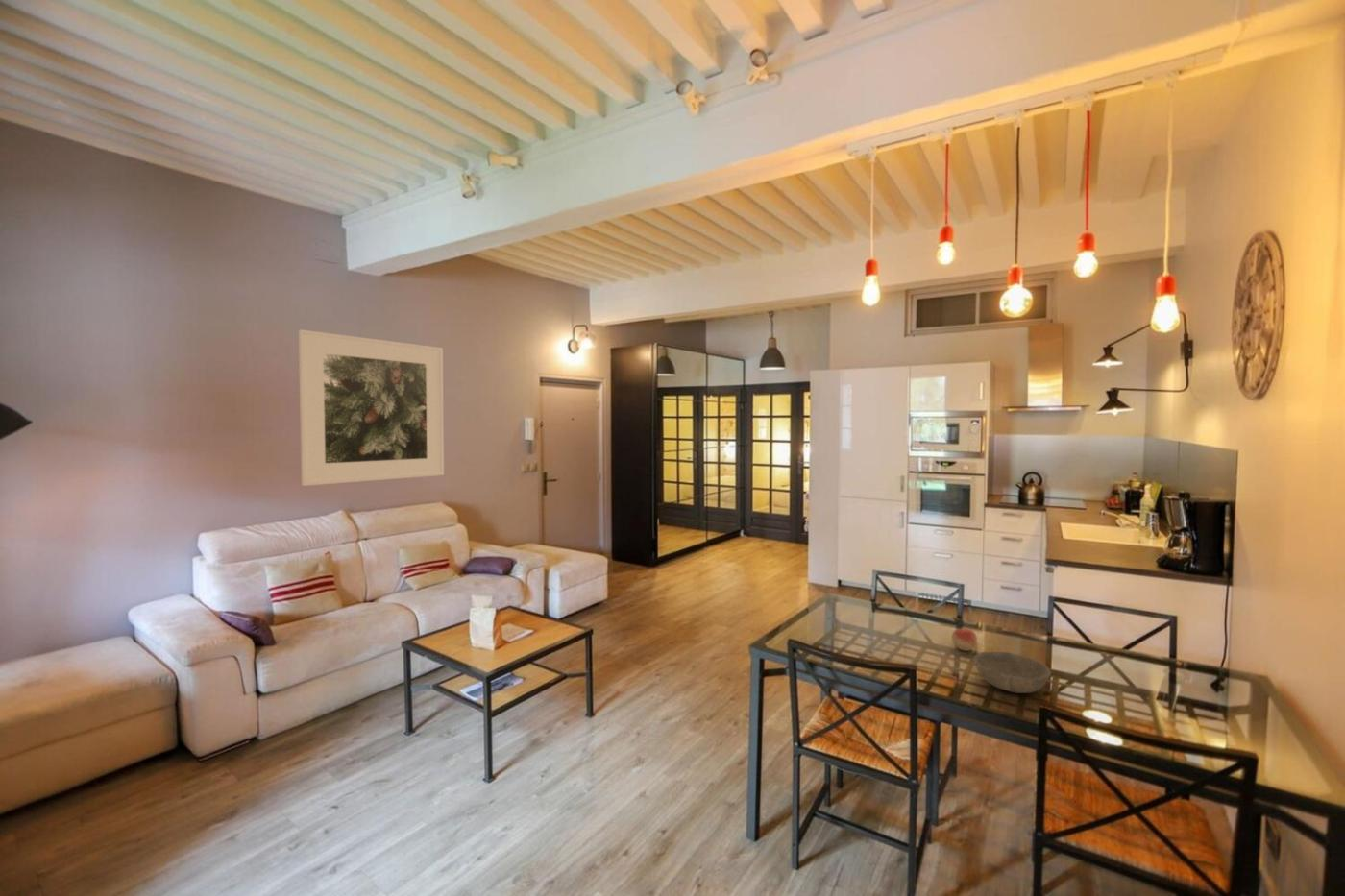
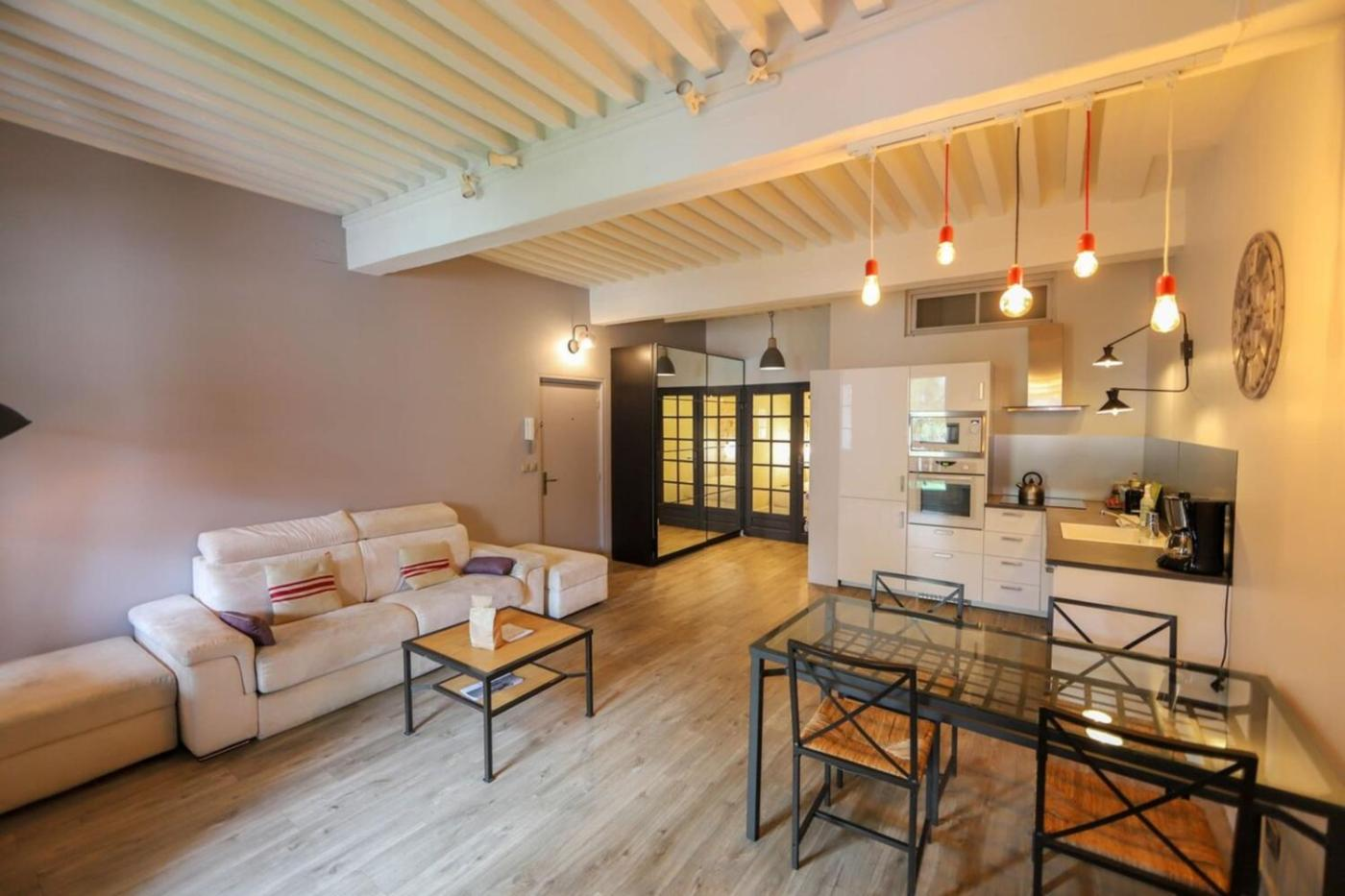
- fruit (964, 639)
- bowl (1010, 675)
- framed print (379, 410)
